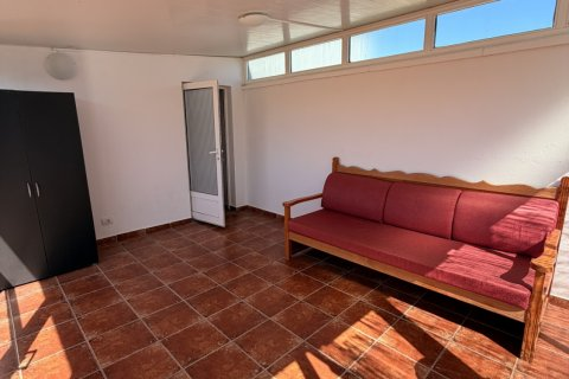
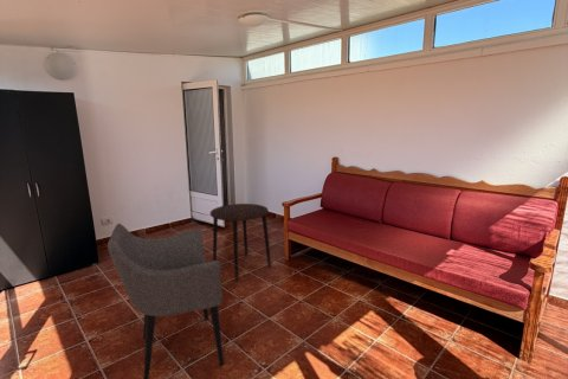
+ side table (237, 238)
+ armchair (179, 288)
